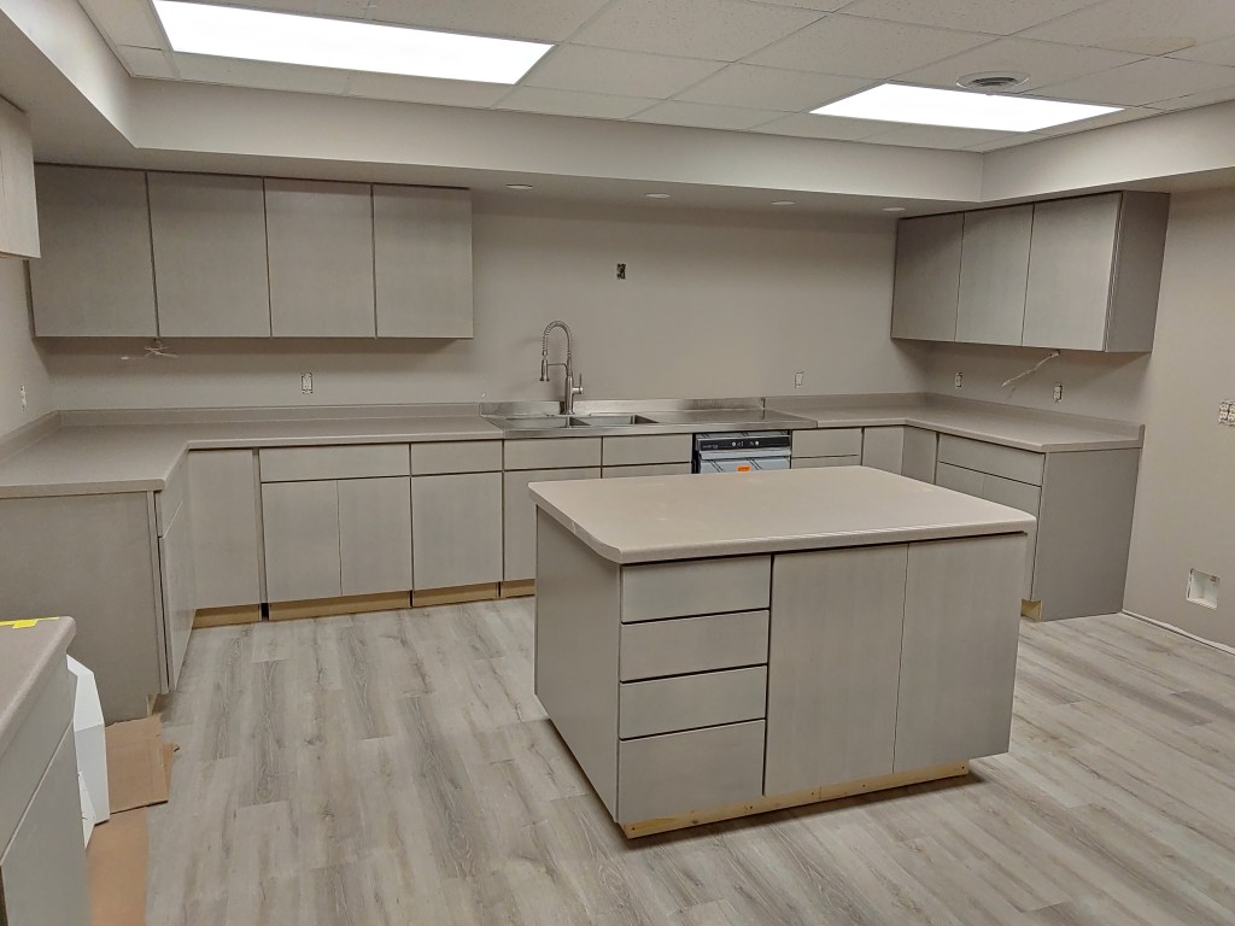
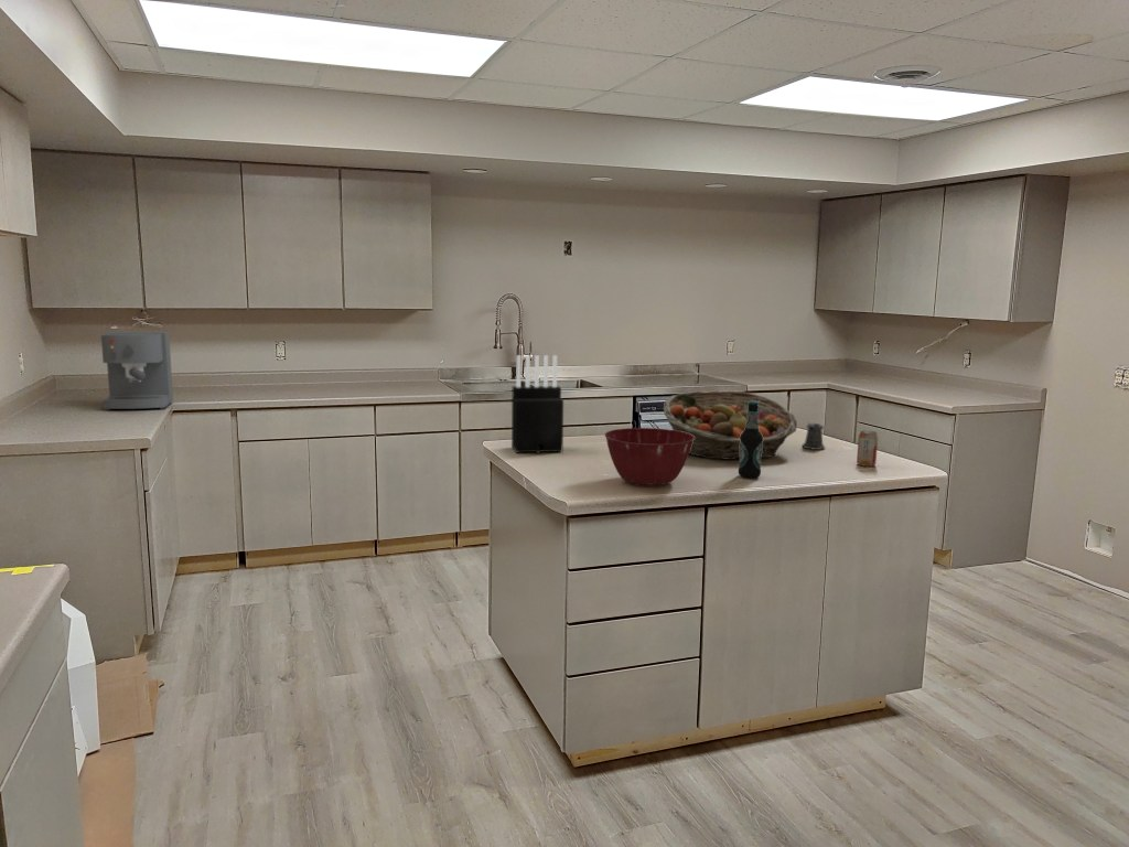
+ pepper shaker (814, 435)
+ knife block (538, 404)
+ bottle (751, 439)
+ coffee maker (141, 369)
+ mixing bowl (648, 458)
+ beverage can (867, 448)
+ fruit basket (728, 424)
